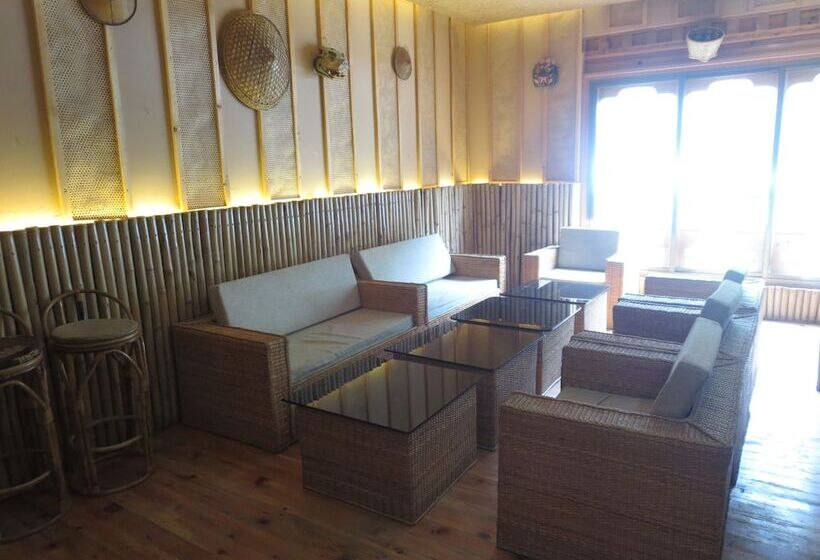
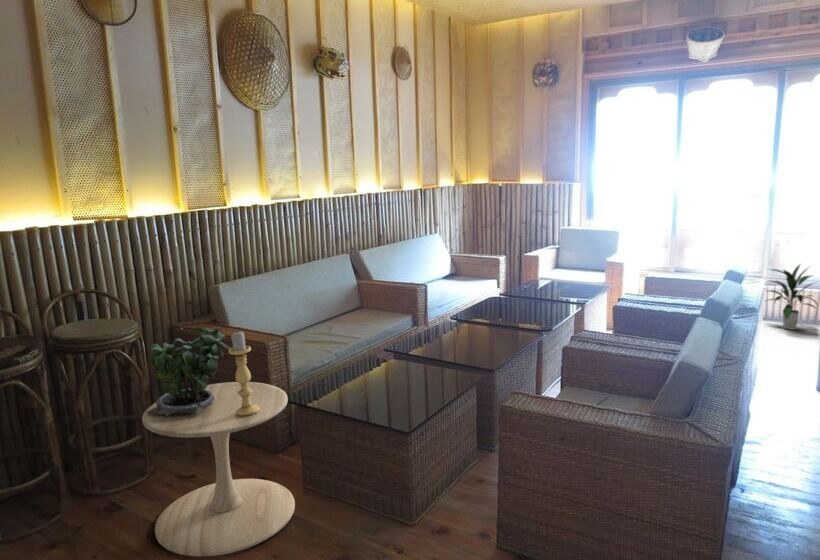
+ potted plant (187, 364)
+ indoor plant (790, 296)
+ side table (222, 460)
+ candle holder (244, 369)
